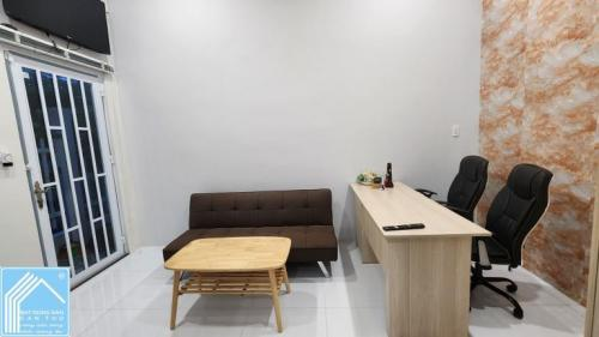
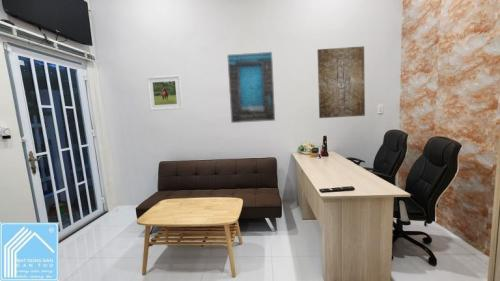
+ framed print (164, 93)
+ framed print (251, 88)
+ wall art (341, 83)
